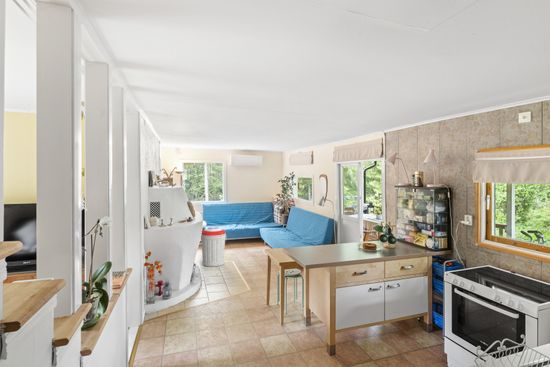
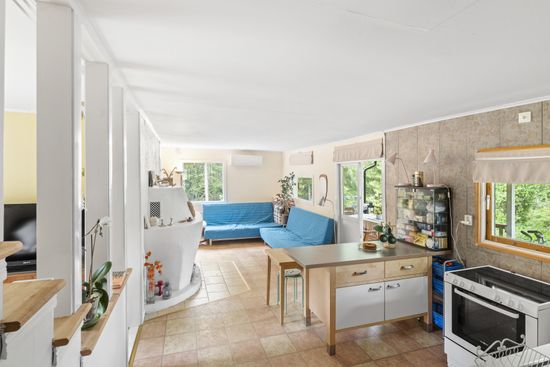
- trash can (213, 245)
